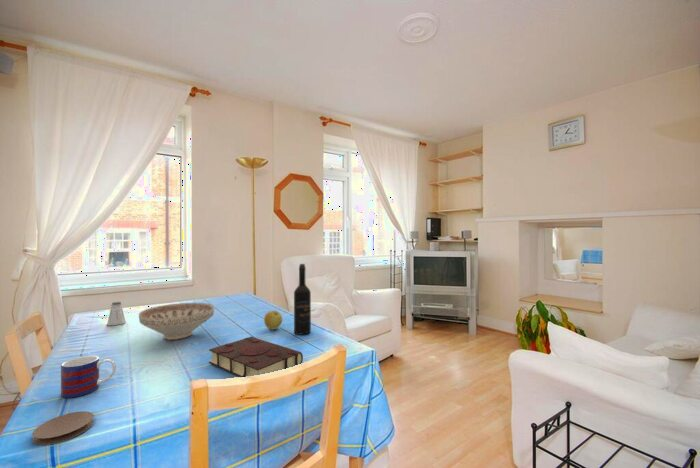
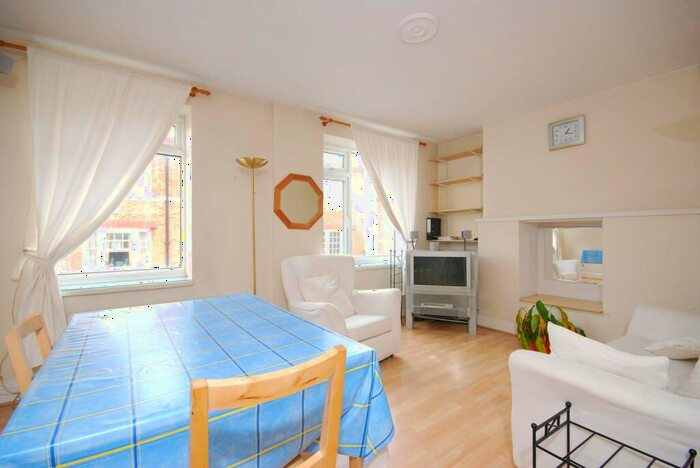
- mug (89, 374)
- decorative bowl (178, 322)
- wine bottle (302, 298)
- apple (273, 320)
- book (250, 355)
- saltshaker (116, 312)
- coaster (64, 426)
